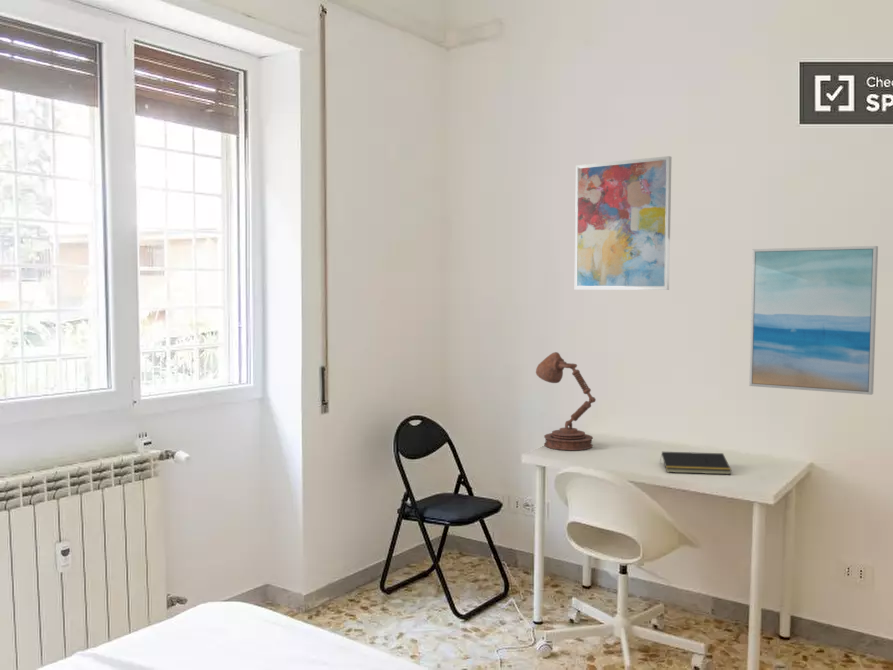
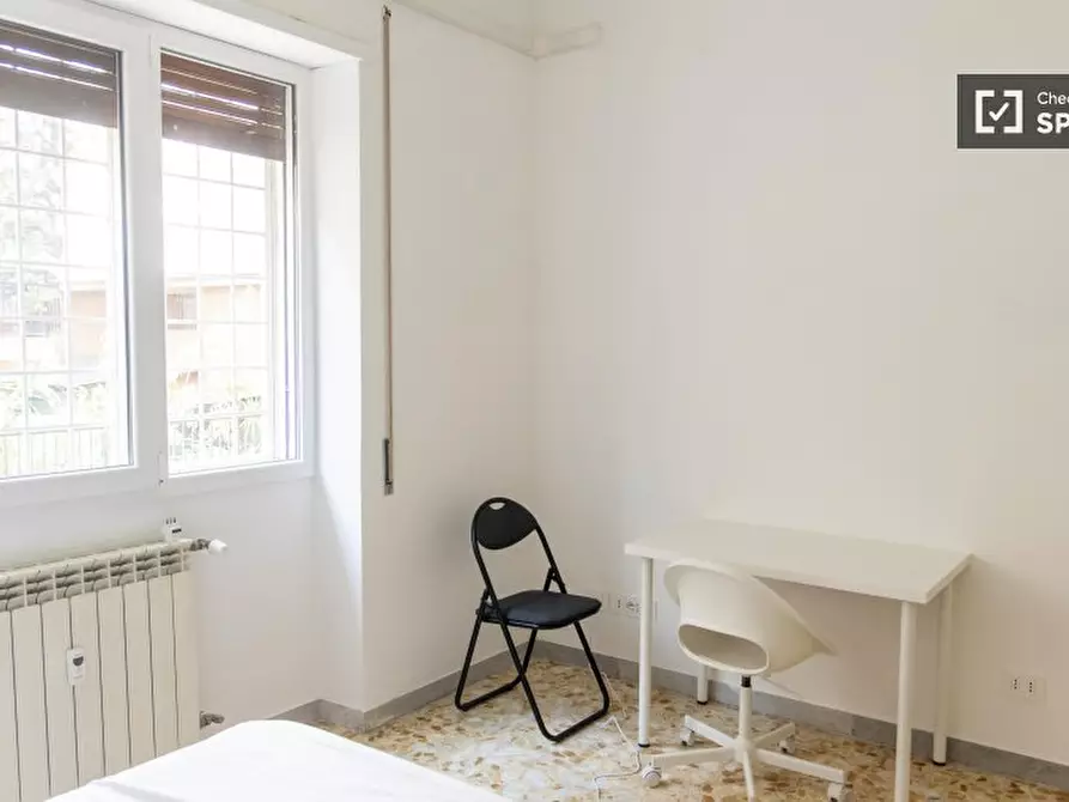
- wall art (810, 319)
- desk lamp (577, 409)
- wall art (621, 225)
- notepad (695, 462)
